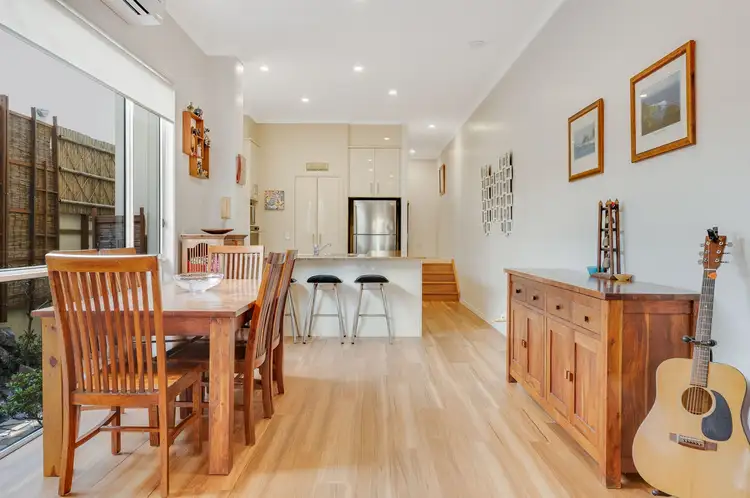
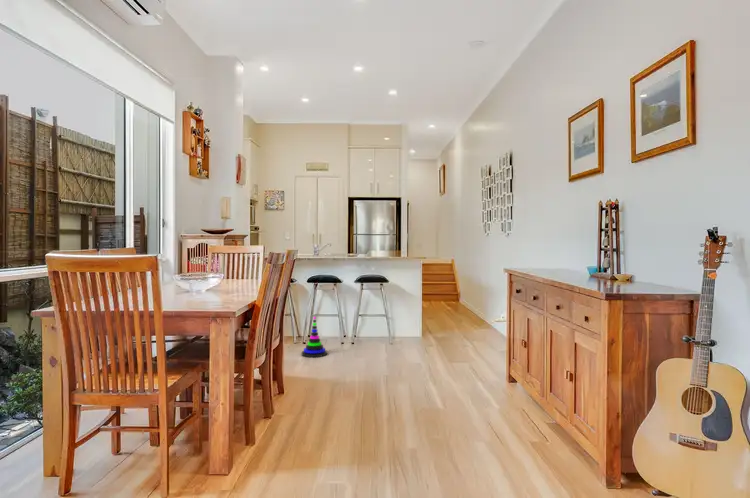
+ stacking toy (314, 335)
